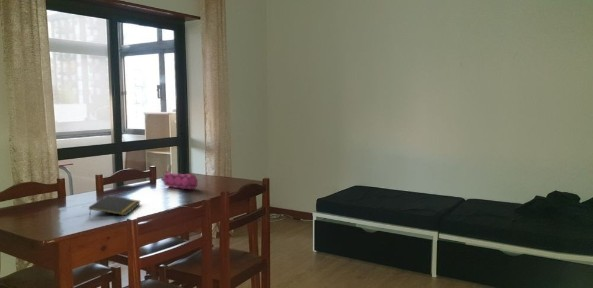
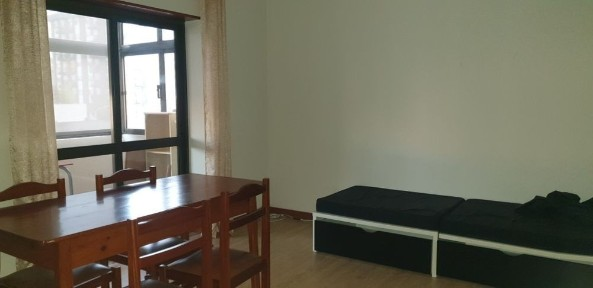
- notepad (116, 204)
- pencil case (180, 180)
